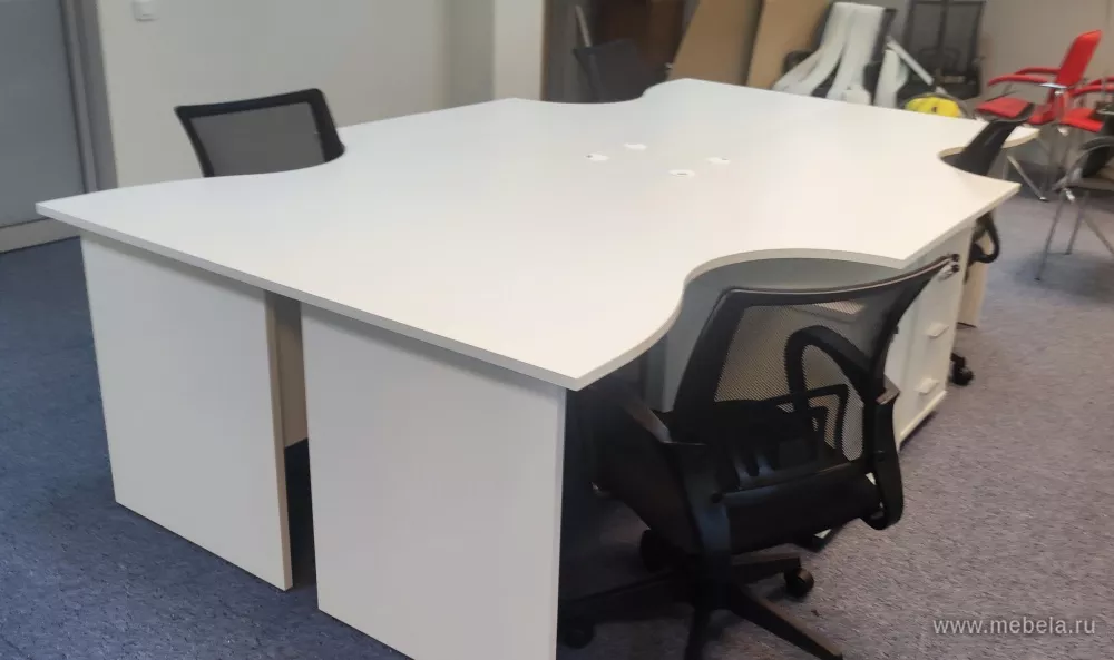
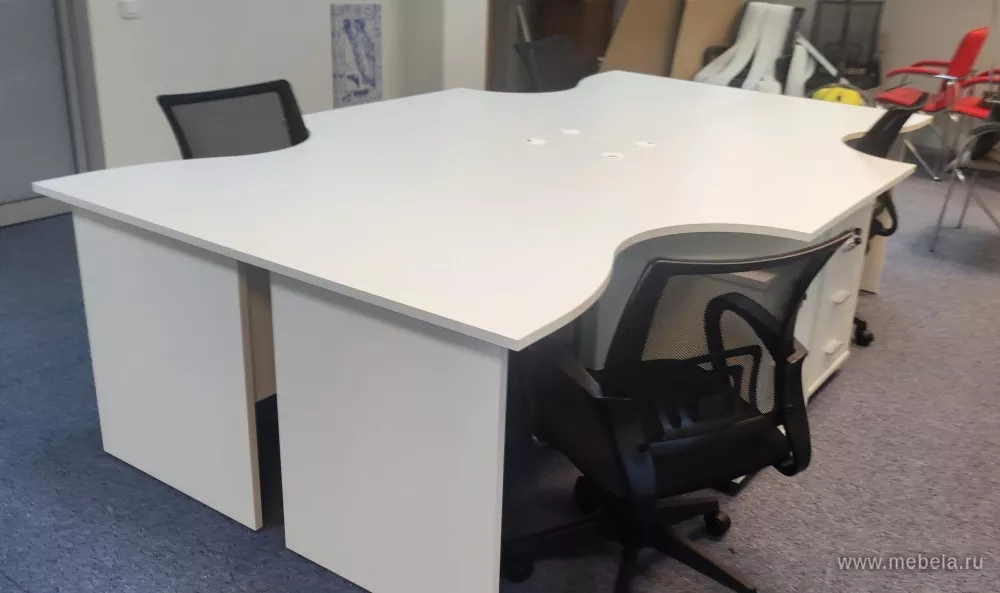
+ wall art (357, 55)
